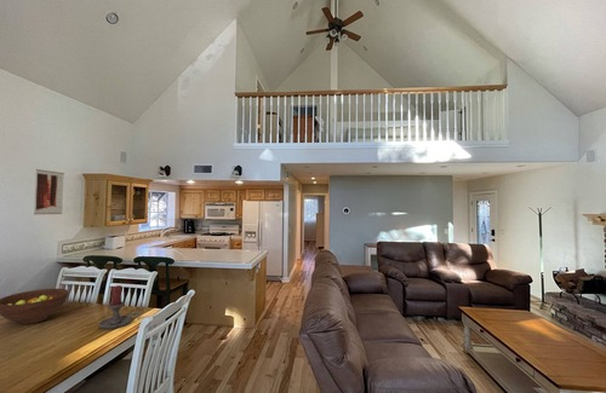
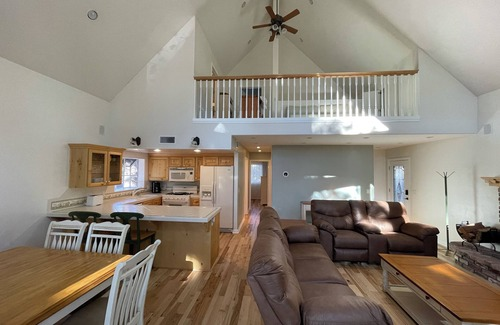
- candle holder (121, 304)
- fruit bowl (34, 307)
- wall art (50, 192)
